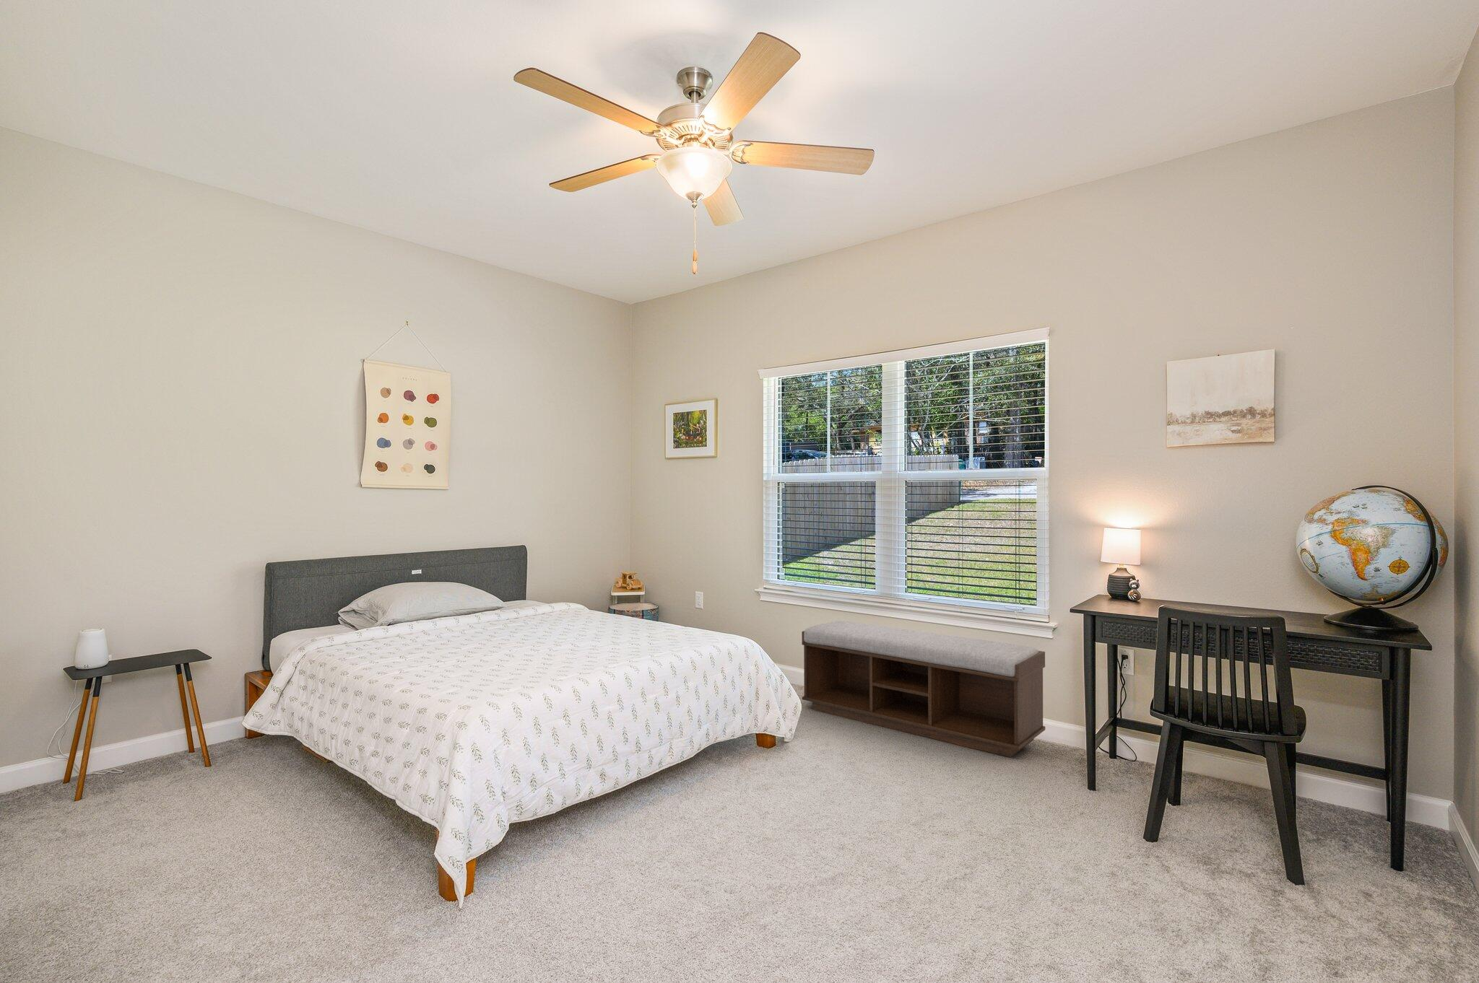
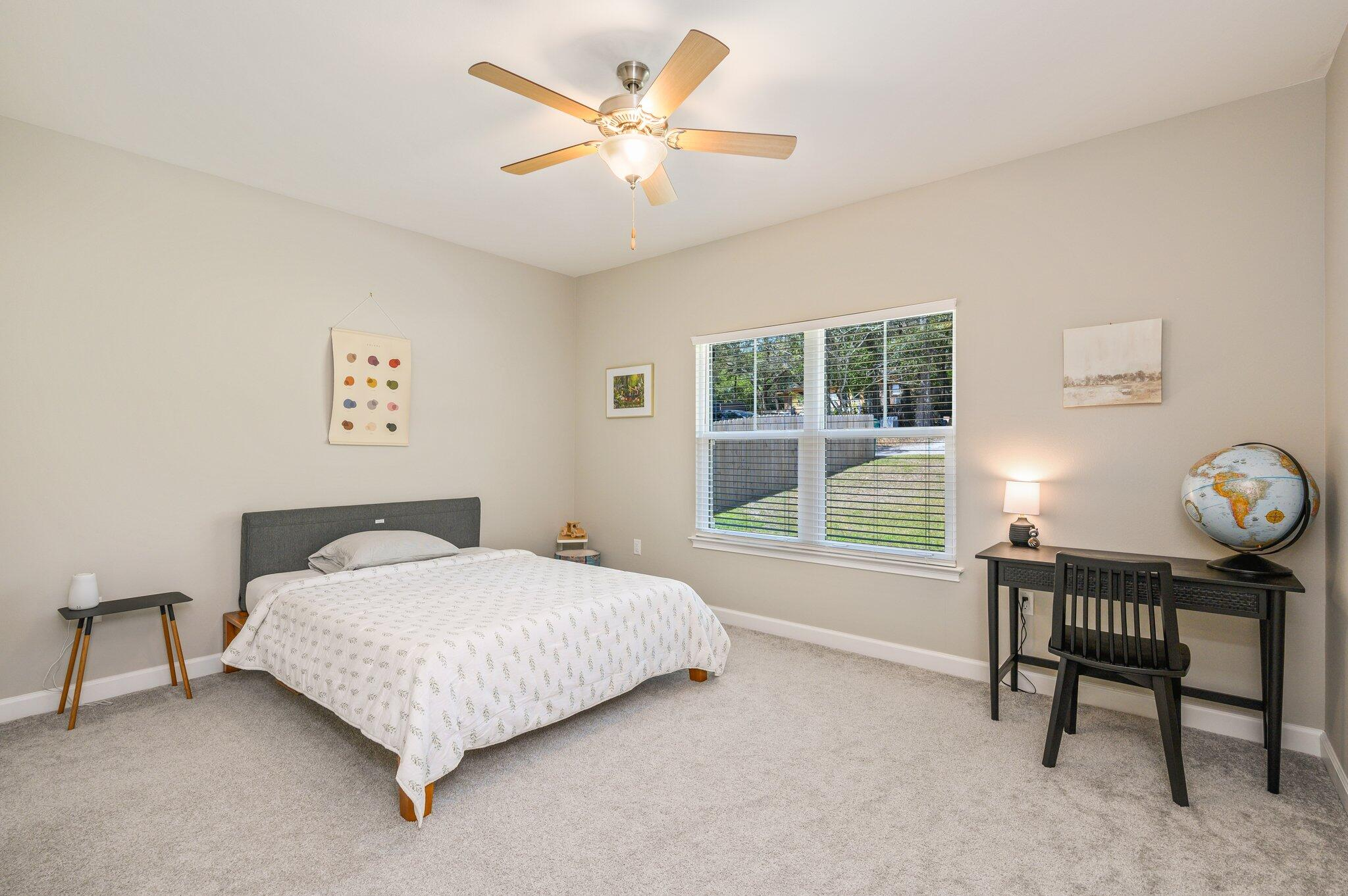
- bench (914, 679)
